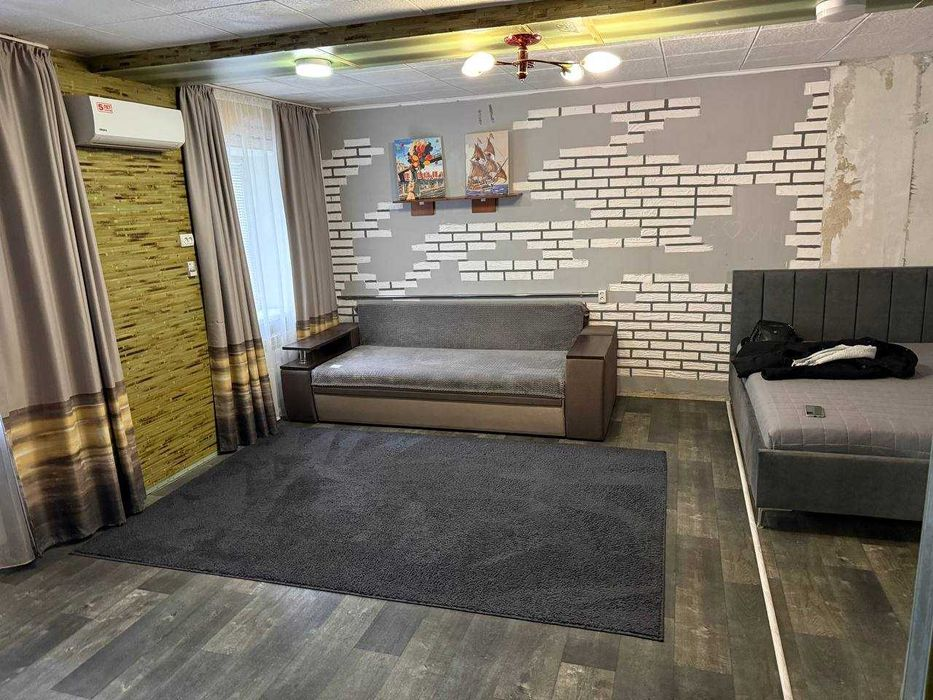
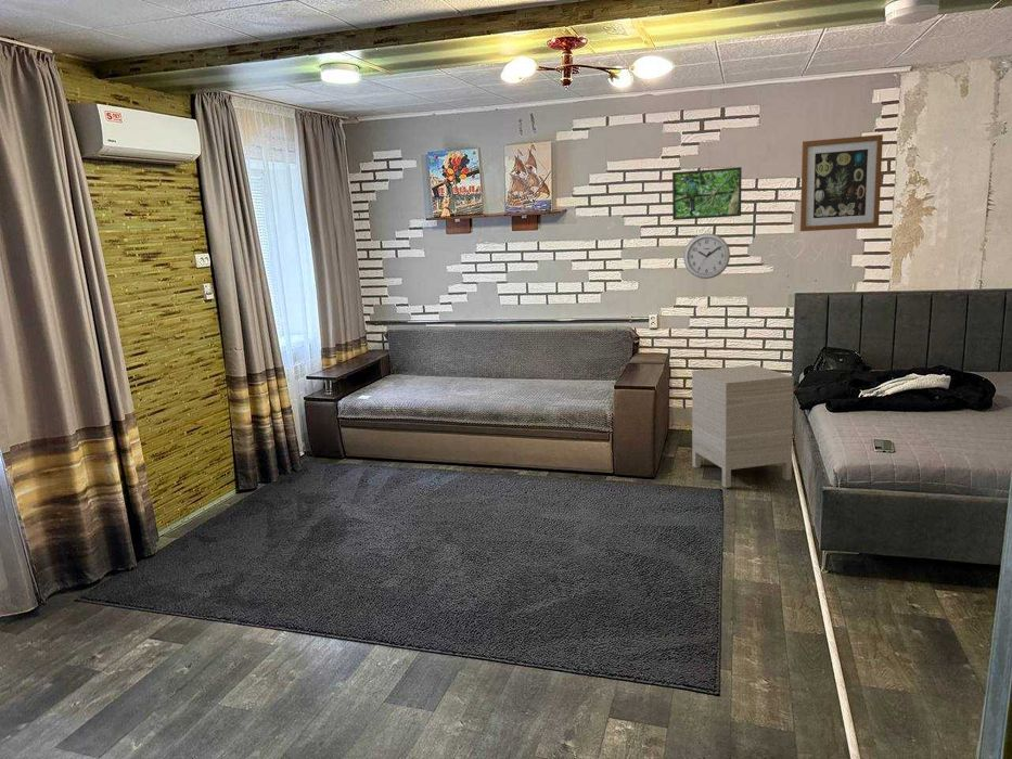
+ wall art (840, 184)
+ wall clock (706, 256)
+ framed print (706, 194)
+ nightstand (736, 422)
